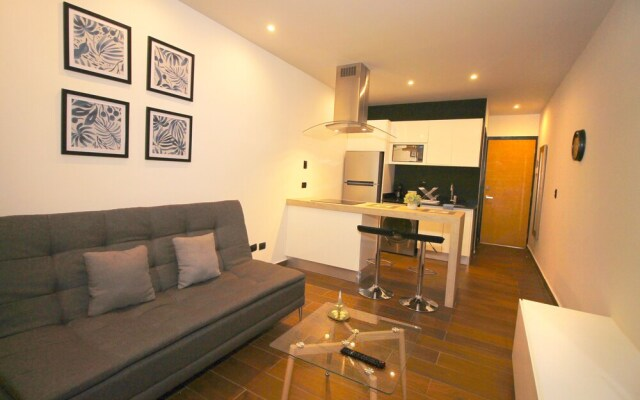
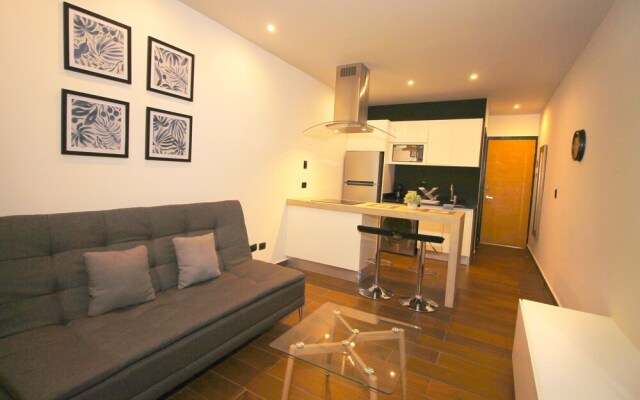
- candle holder (340, 304)
- remote control (362, 357)
